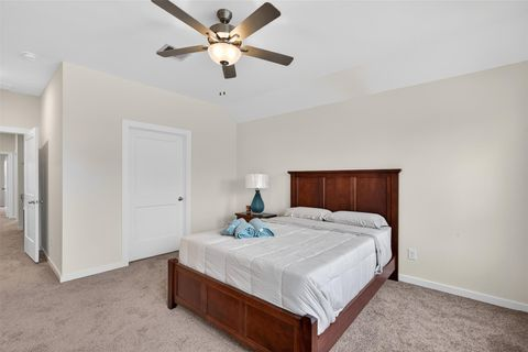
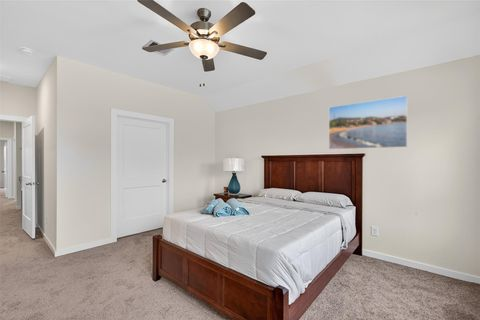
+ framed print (364, 125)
